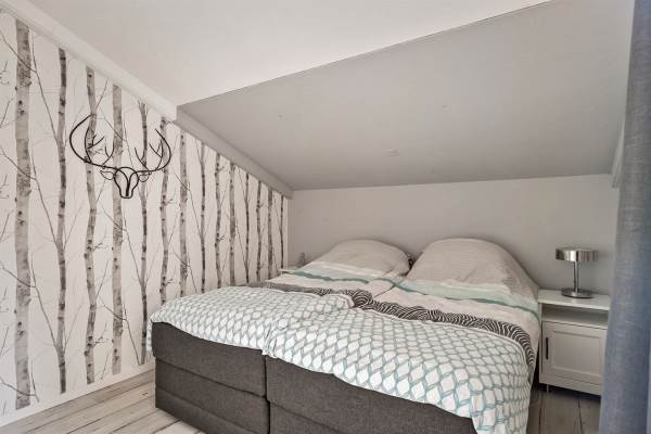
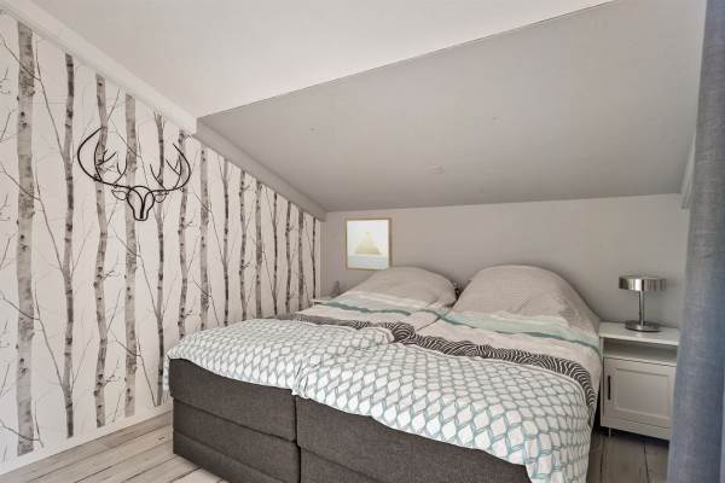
+ wall art (367, 244)
